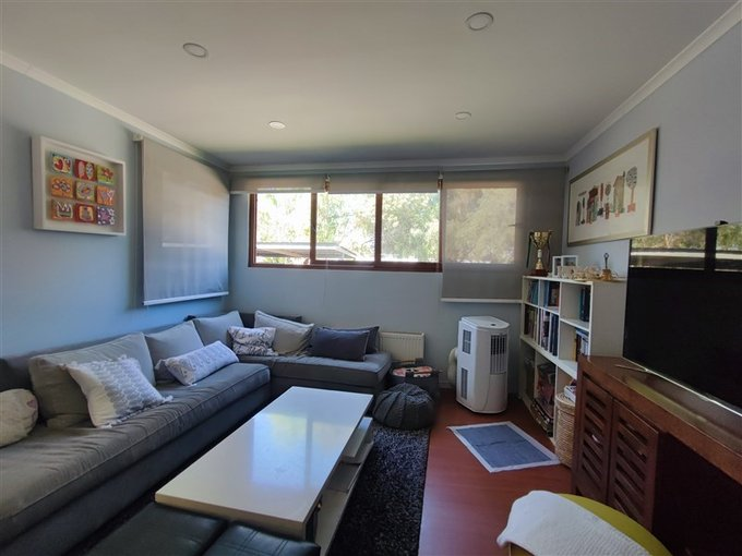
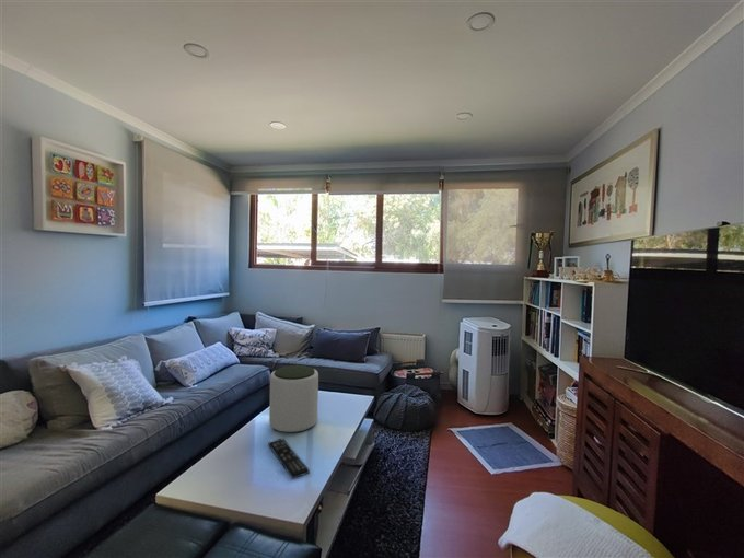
+ remote control (287, 455)
+ plant pot (293, 396)
